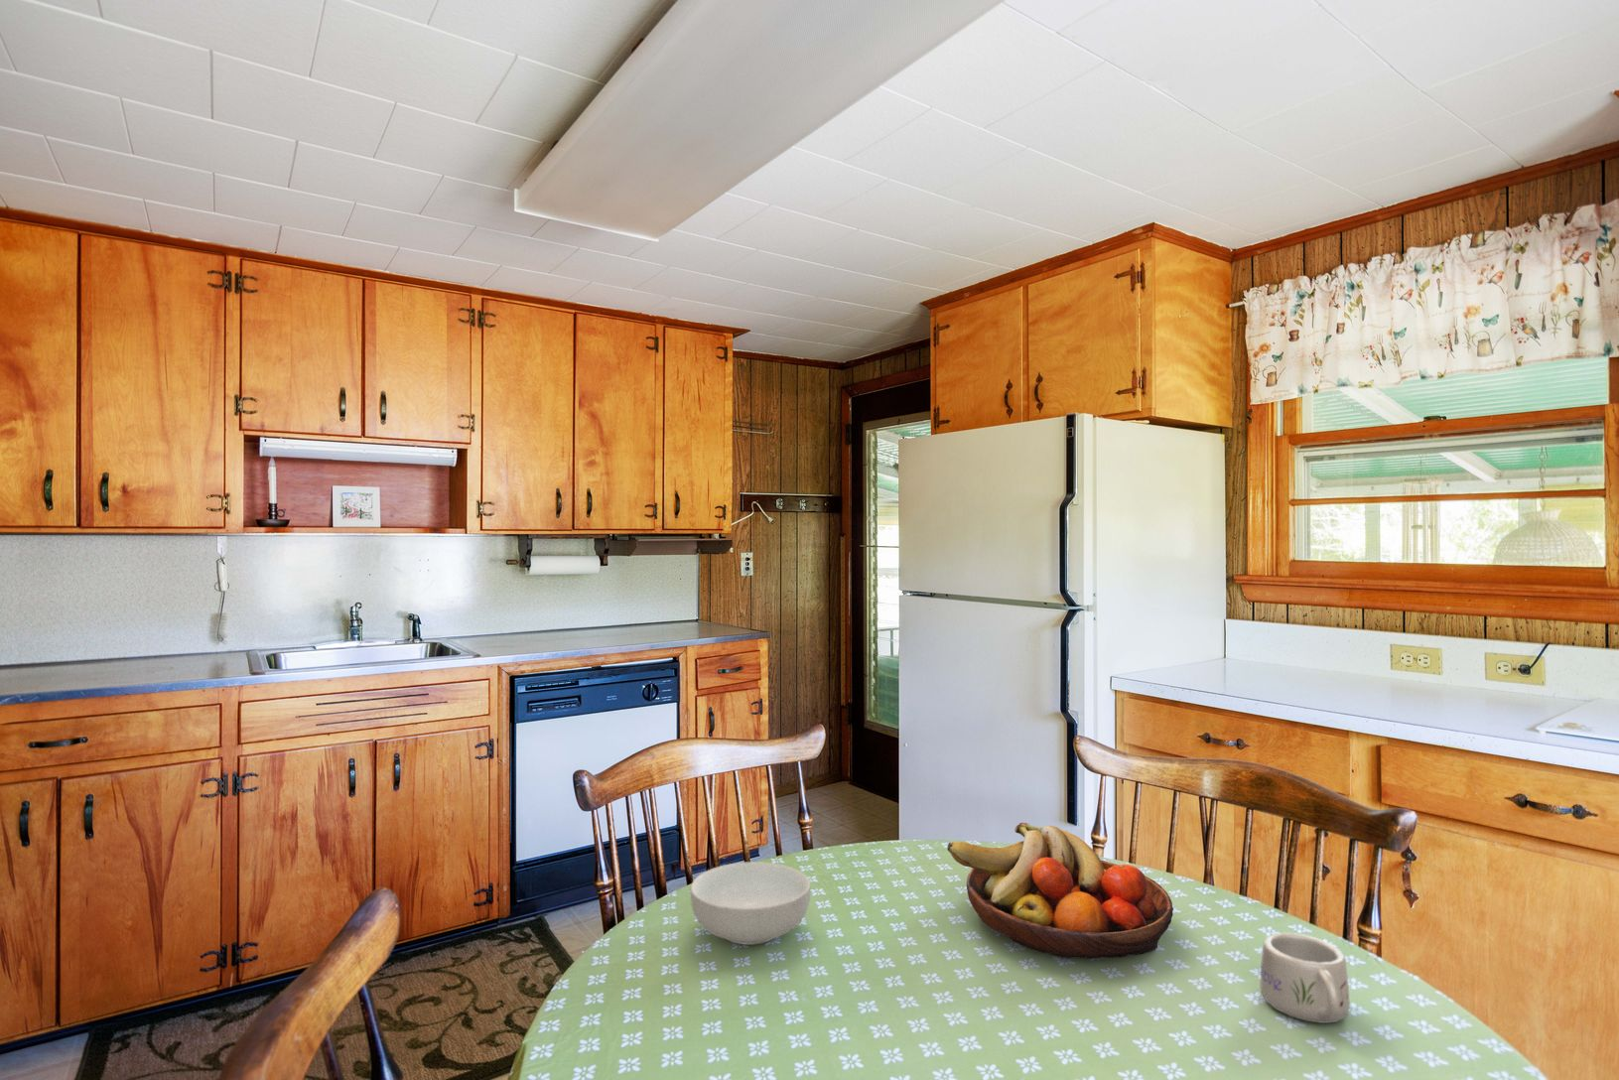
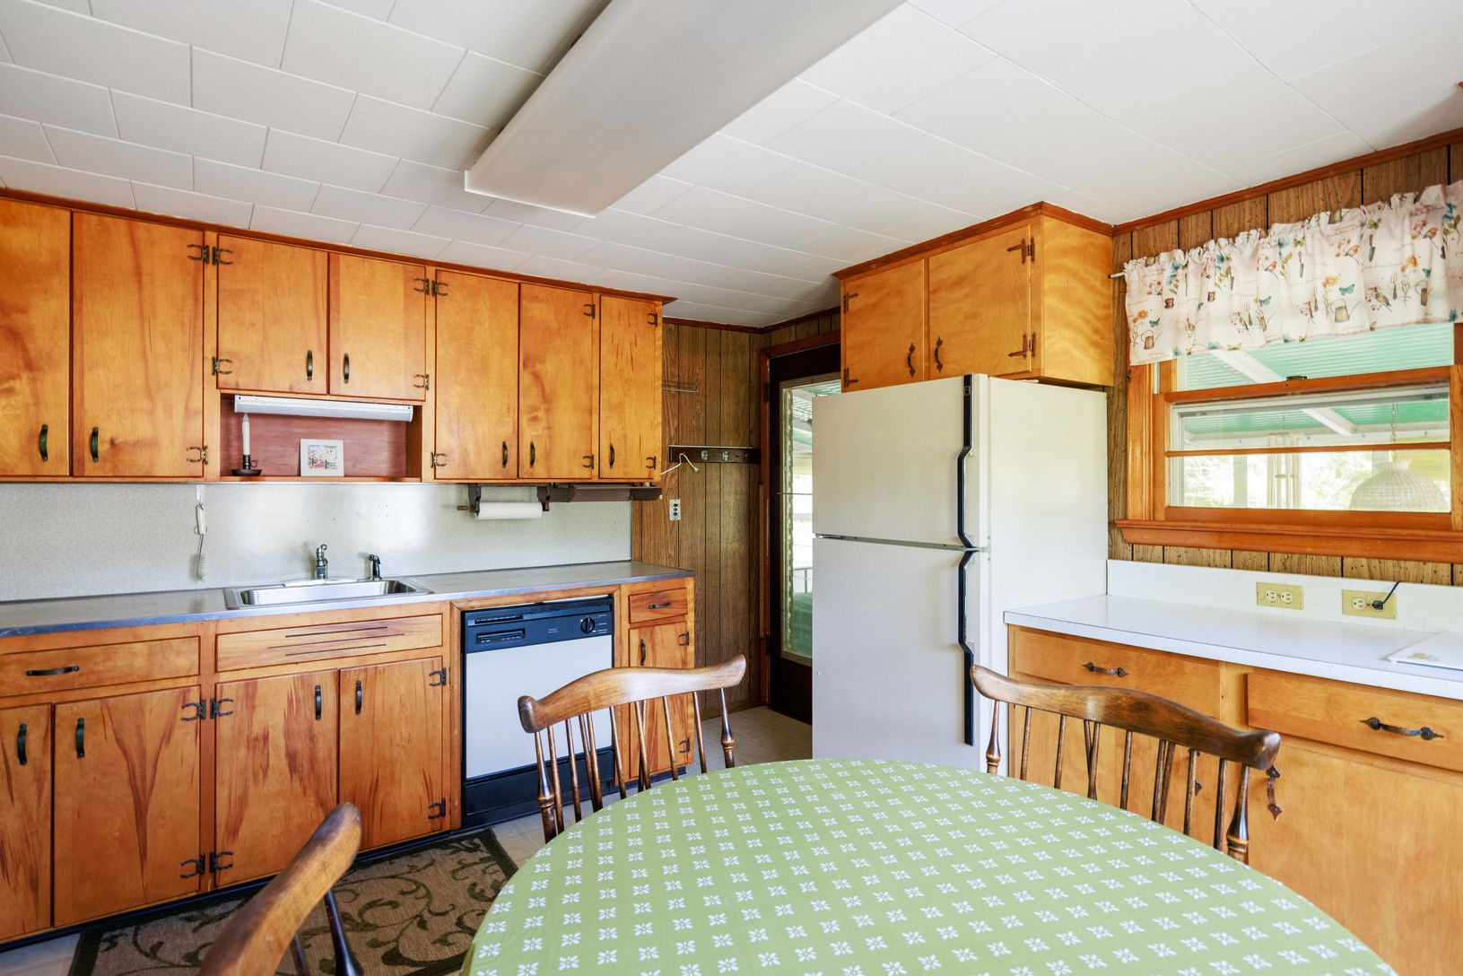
- fruit bowl (1064, 880)
- mug (1309, 981)
- cereal bowl (751, 908)
